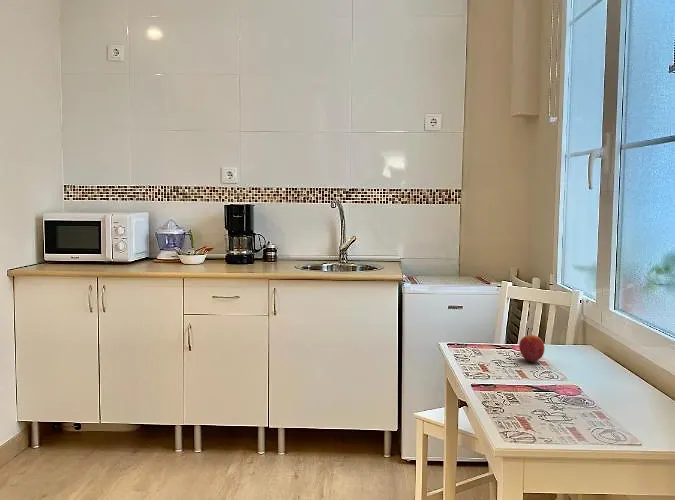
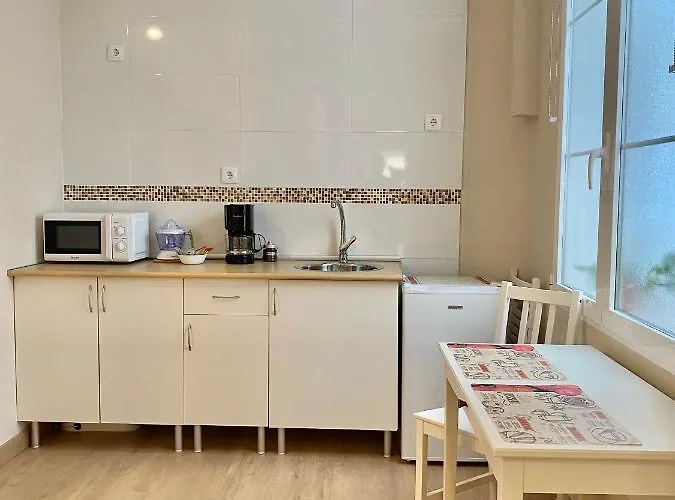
- fruit (531, 347)
